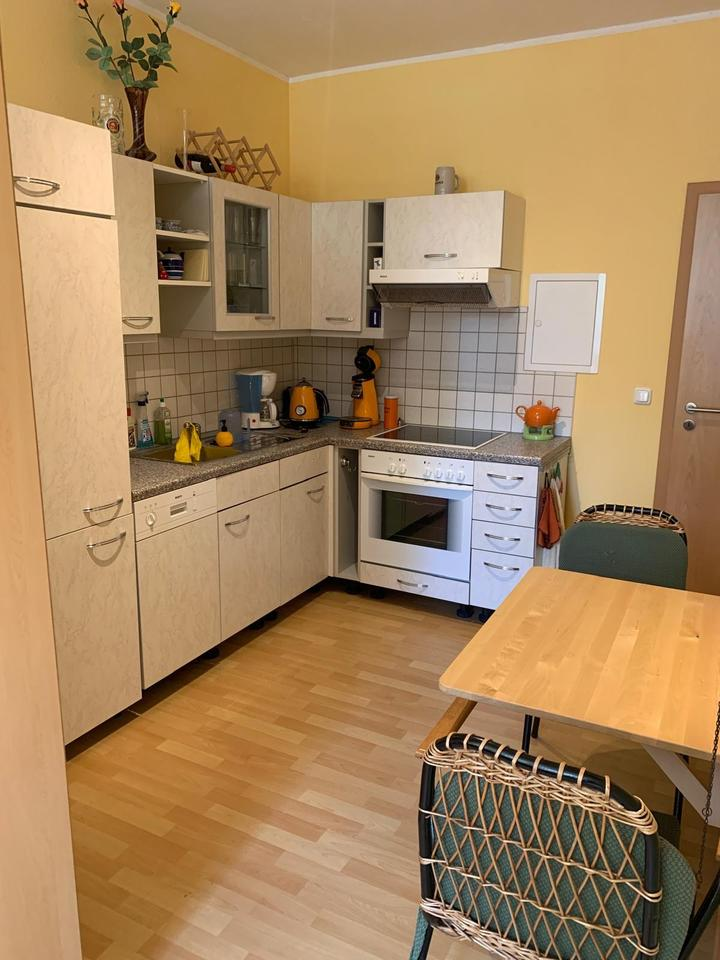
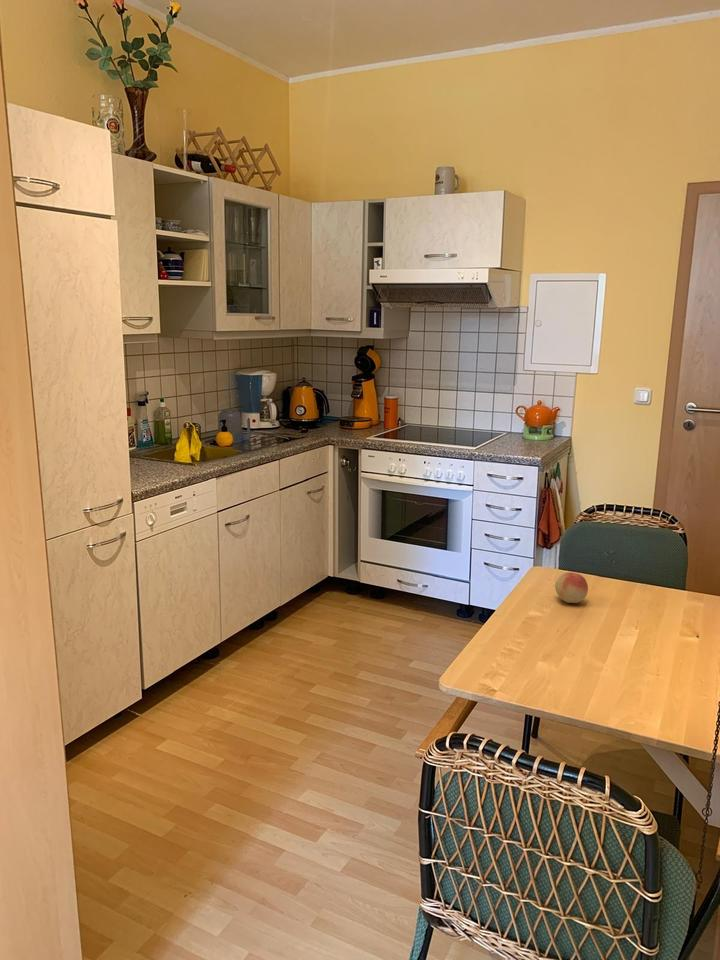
+ fruit (570, 587)
